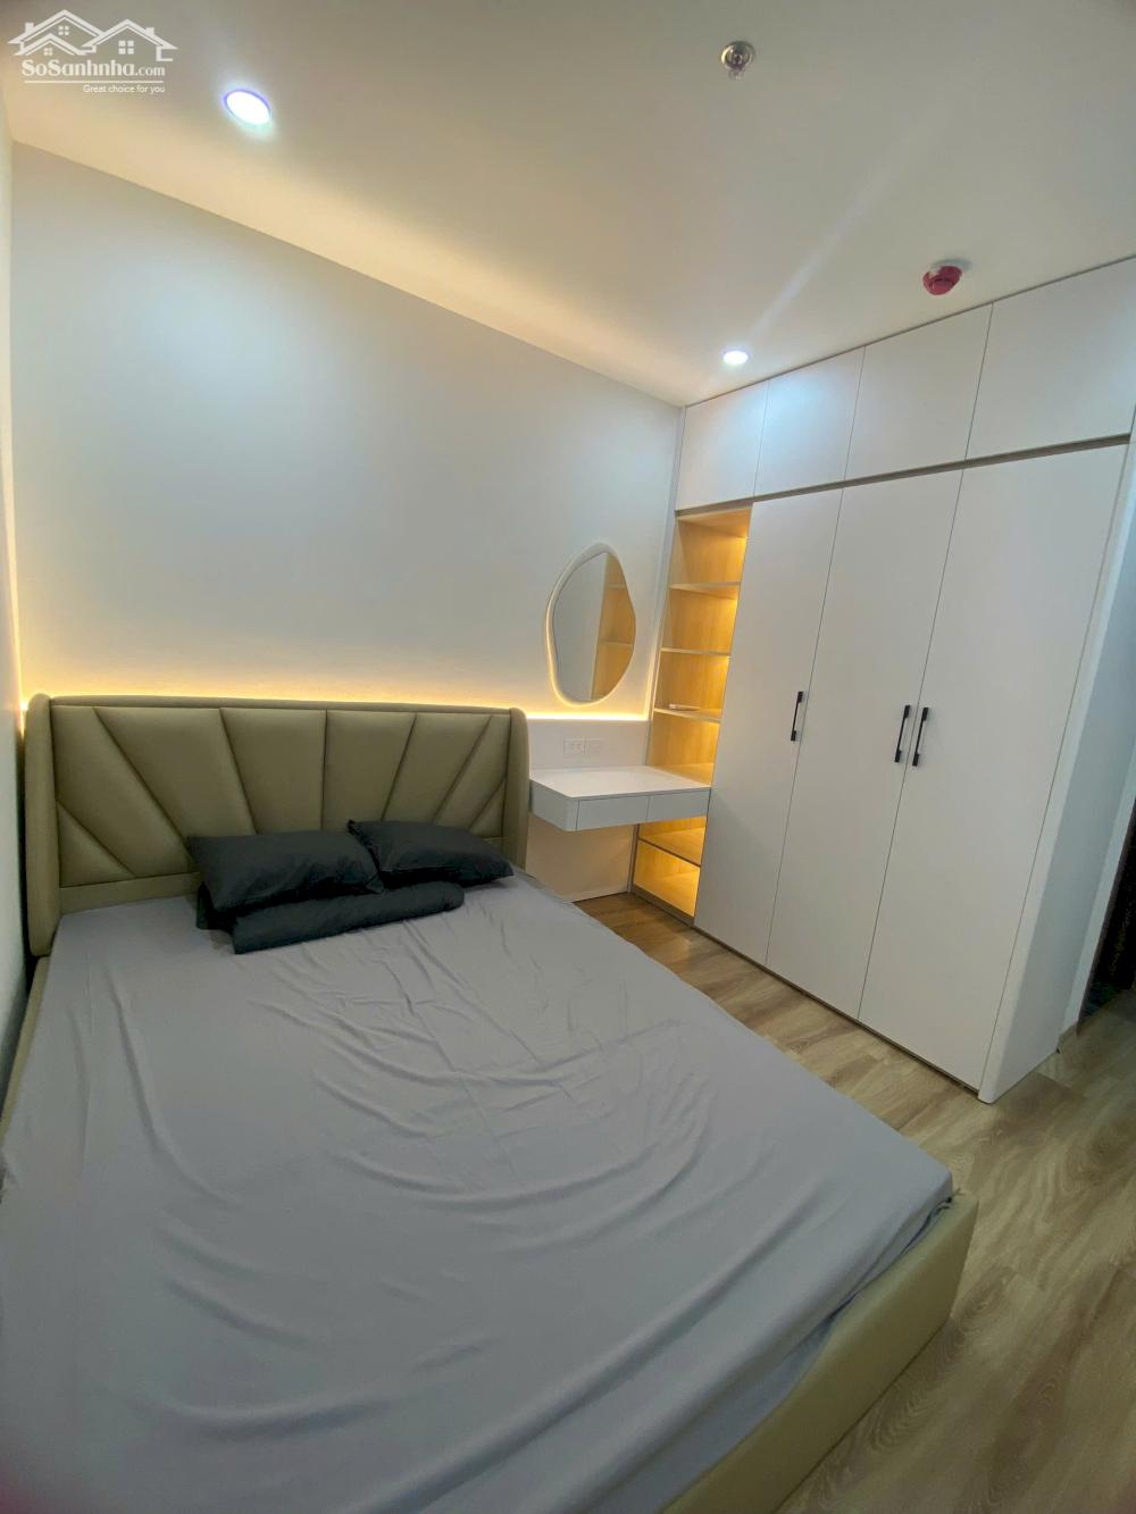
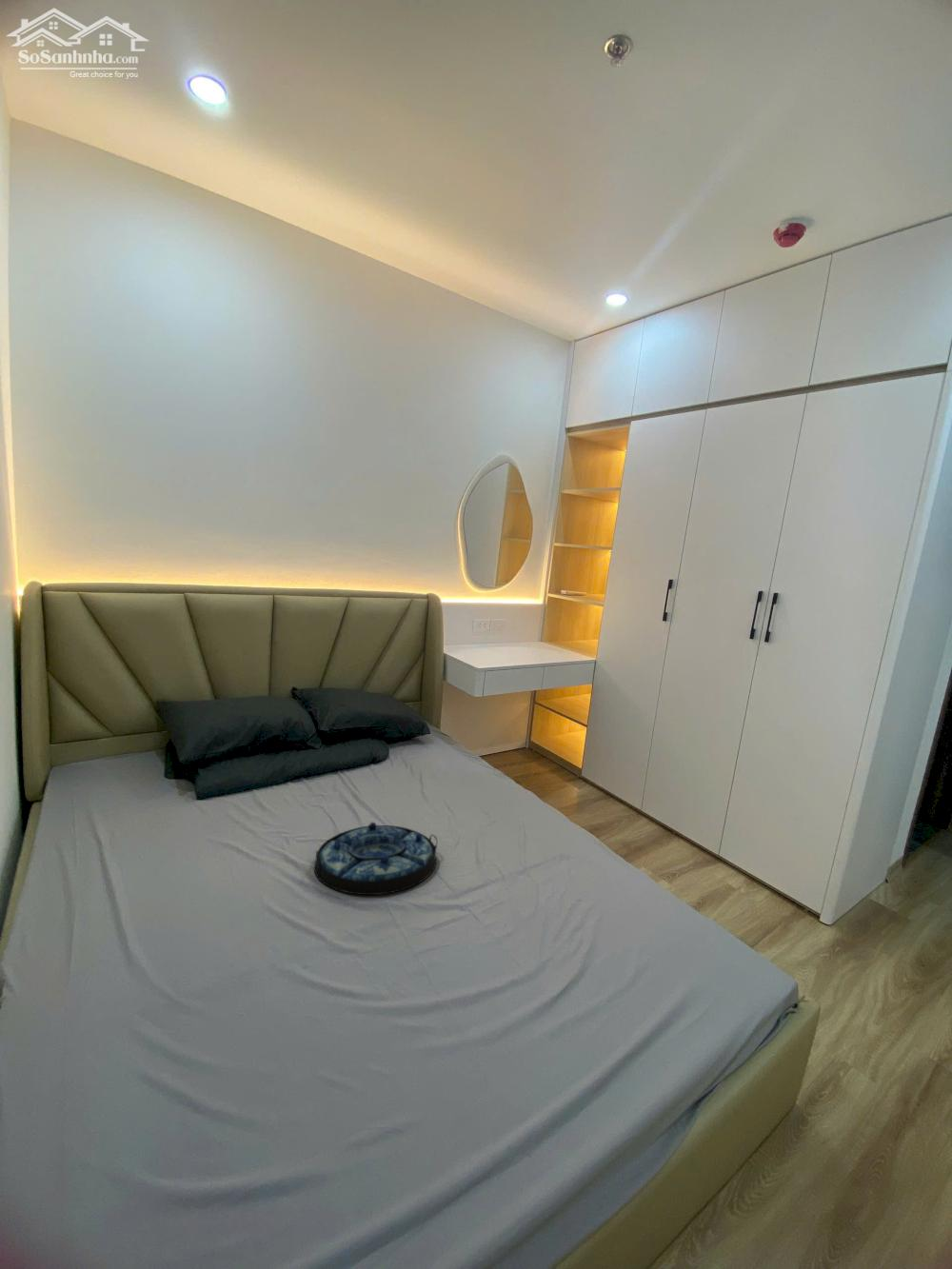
+ serving tray (378, 850)
